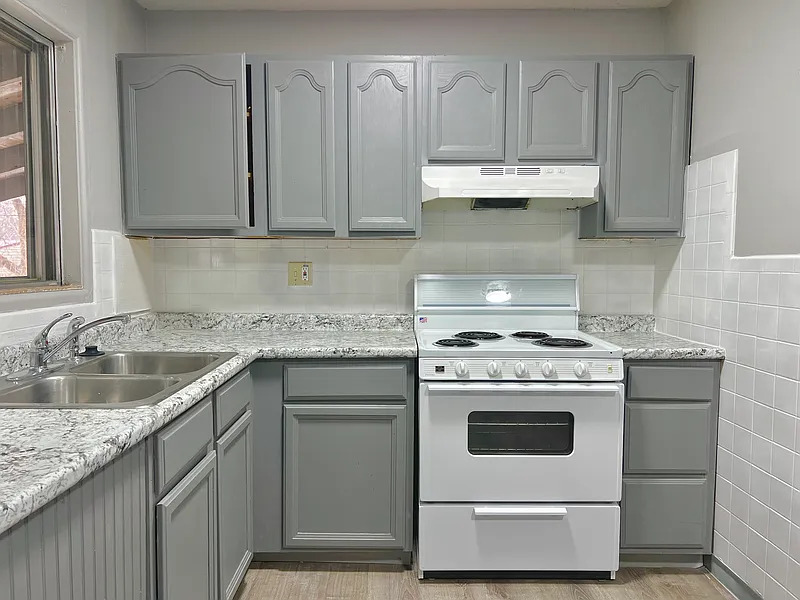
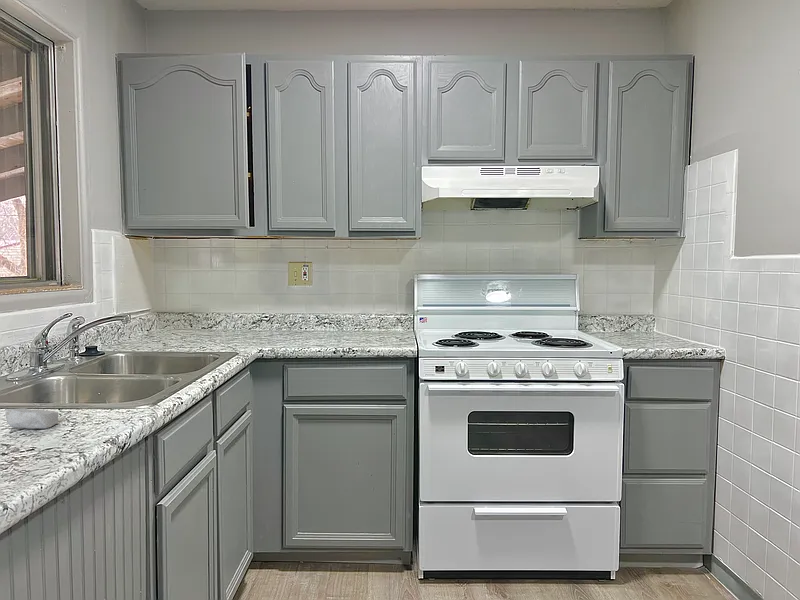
+ soap bar (32, 416)
